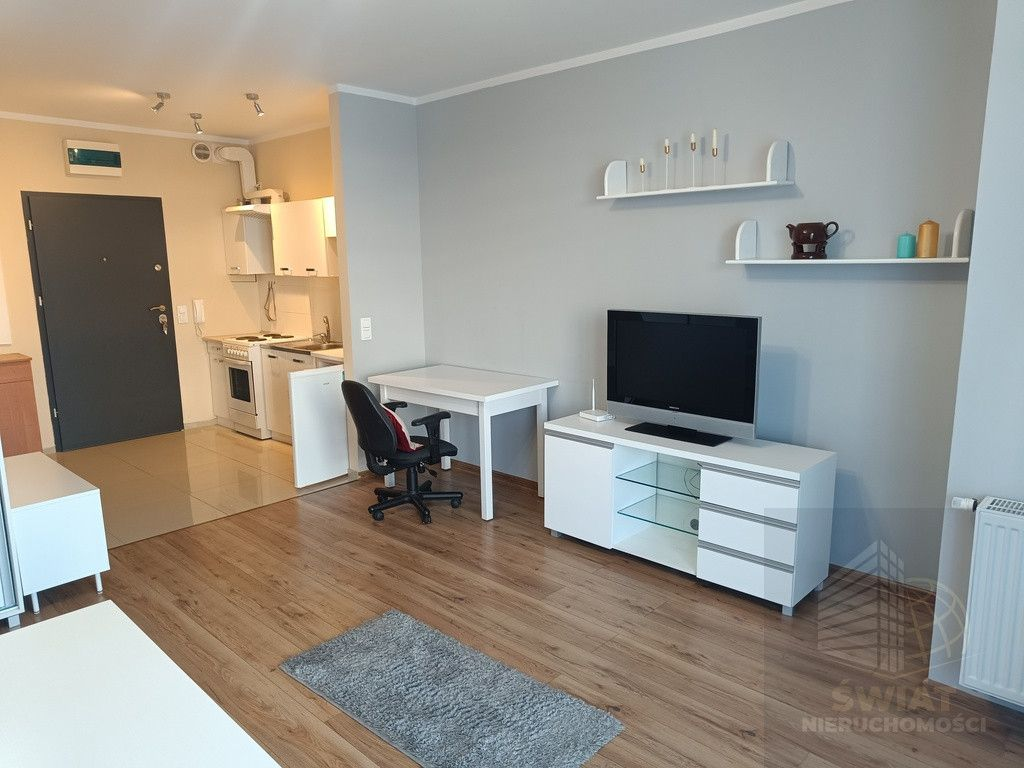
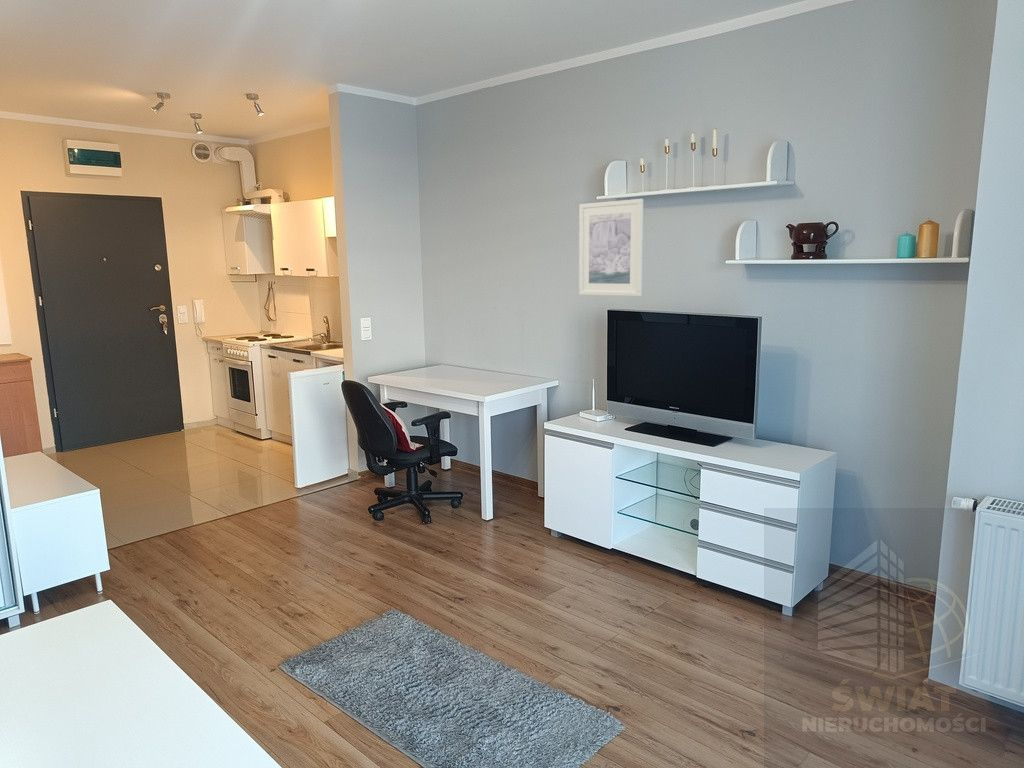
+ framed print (609, 249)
